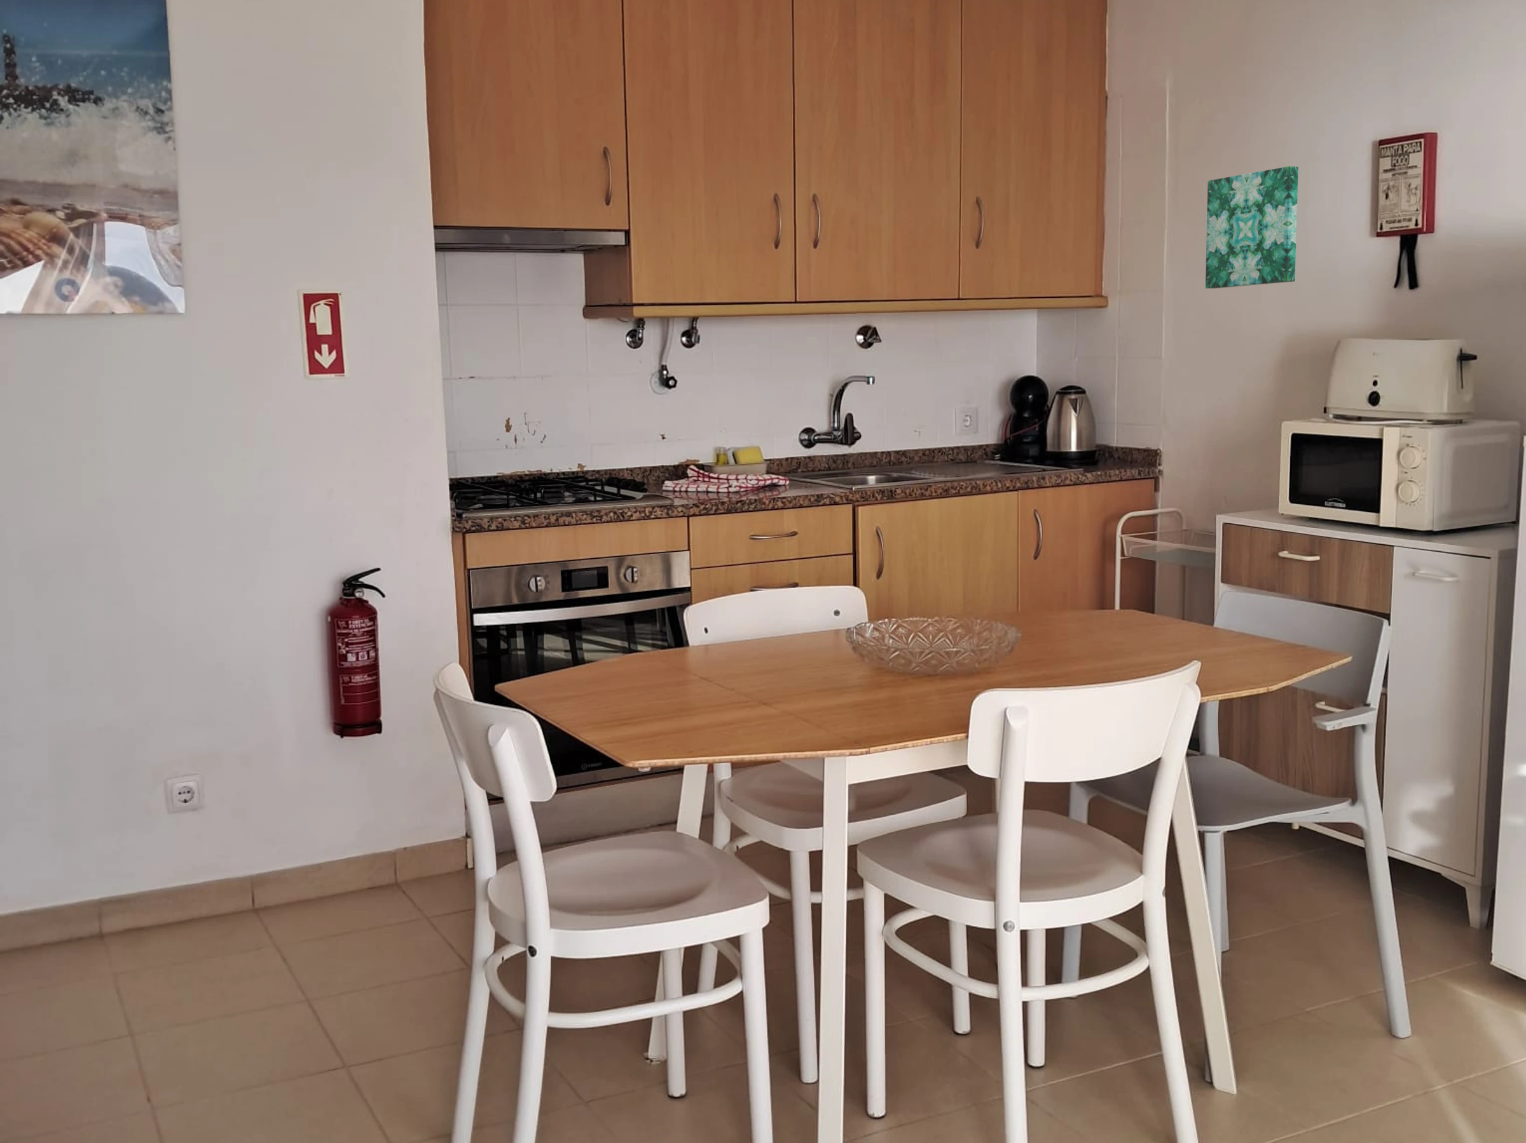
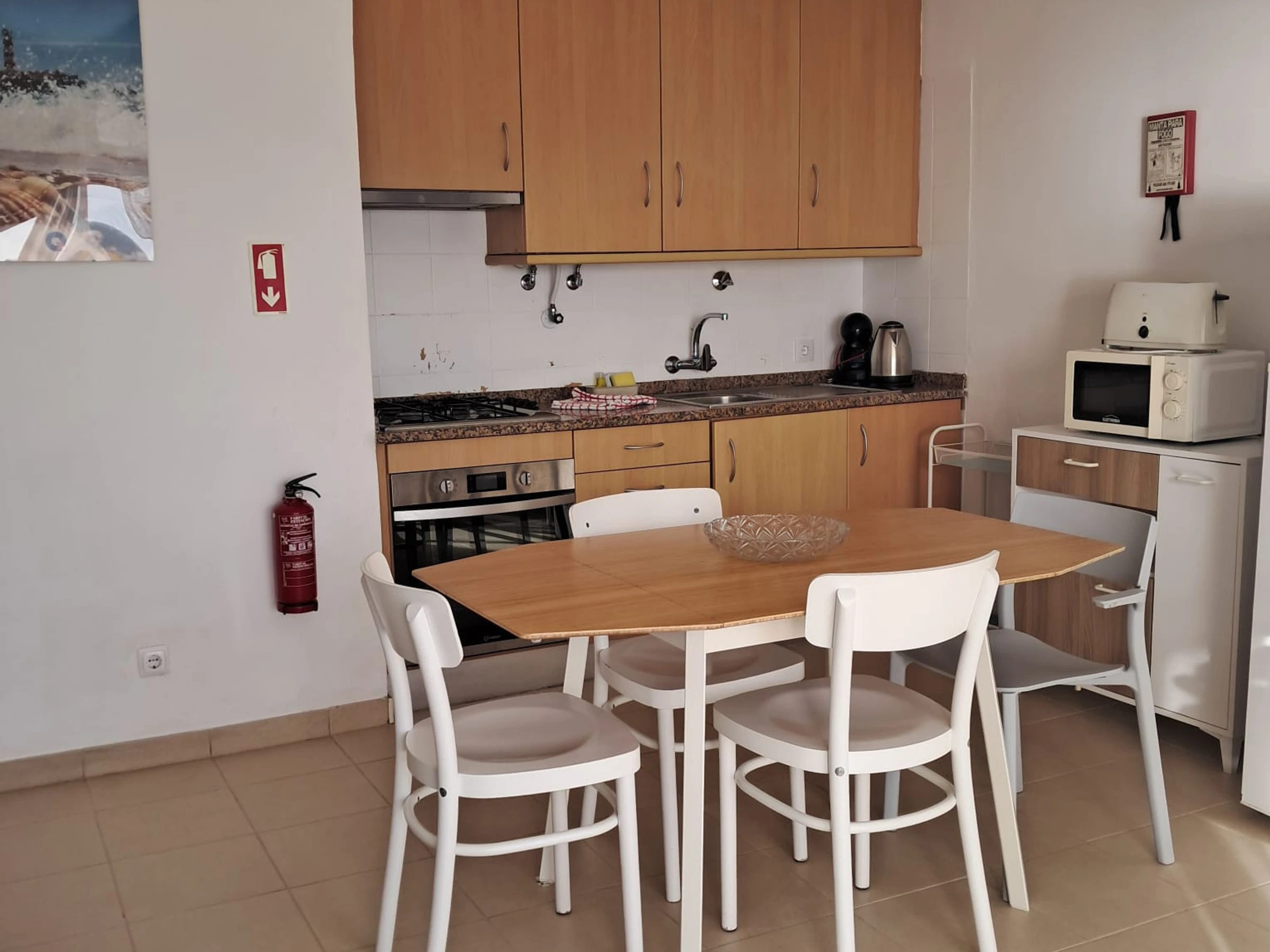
- wall art (1250, 229)
